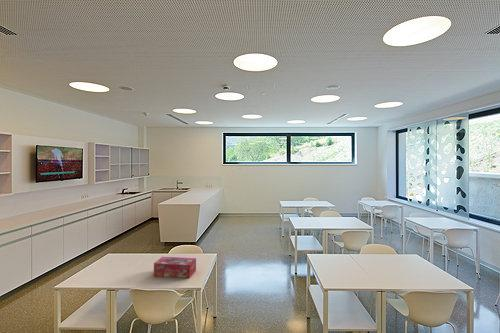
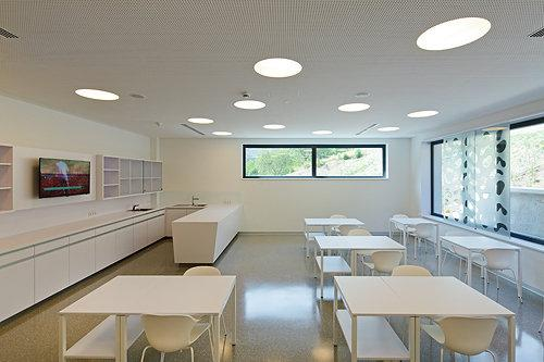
- tissue box (175, 266)
